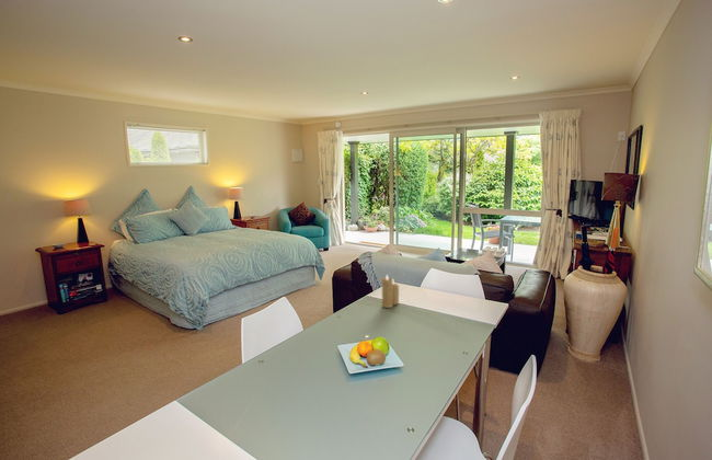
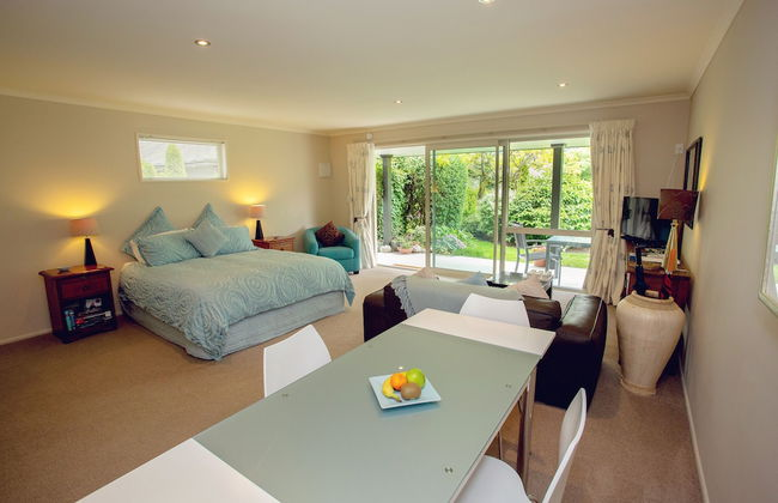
- candle (390, 288)
